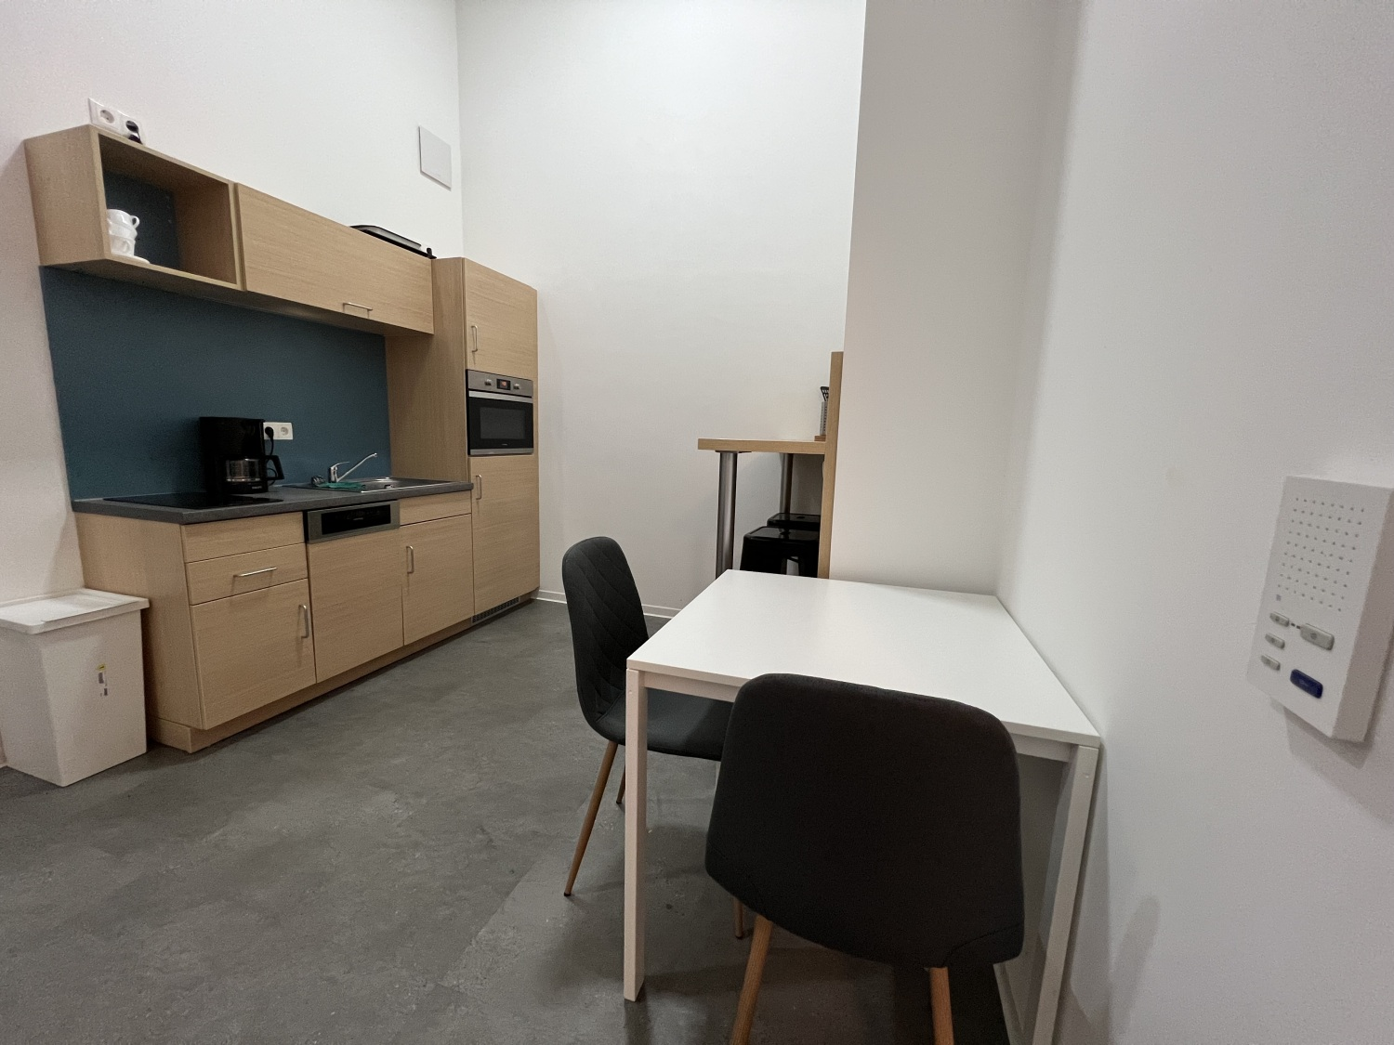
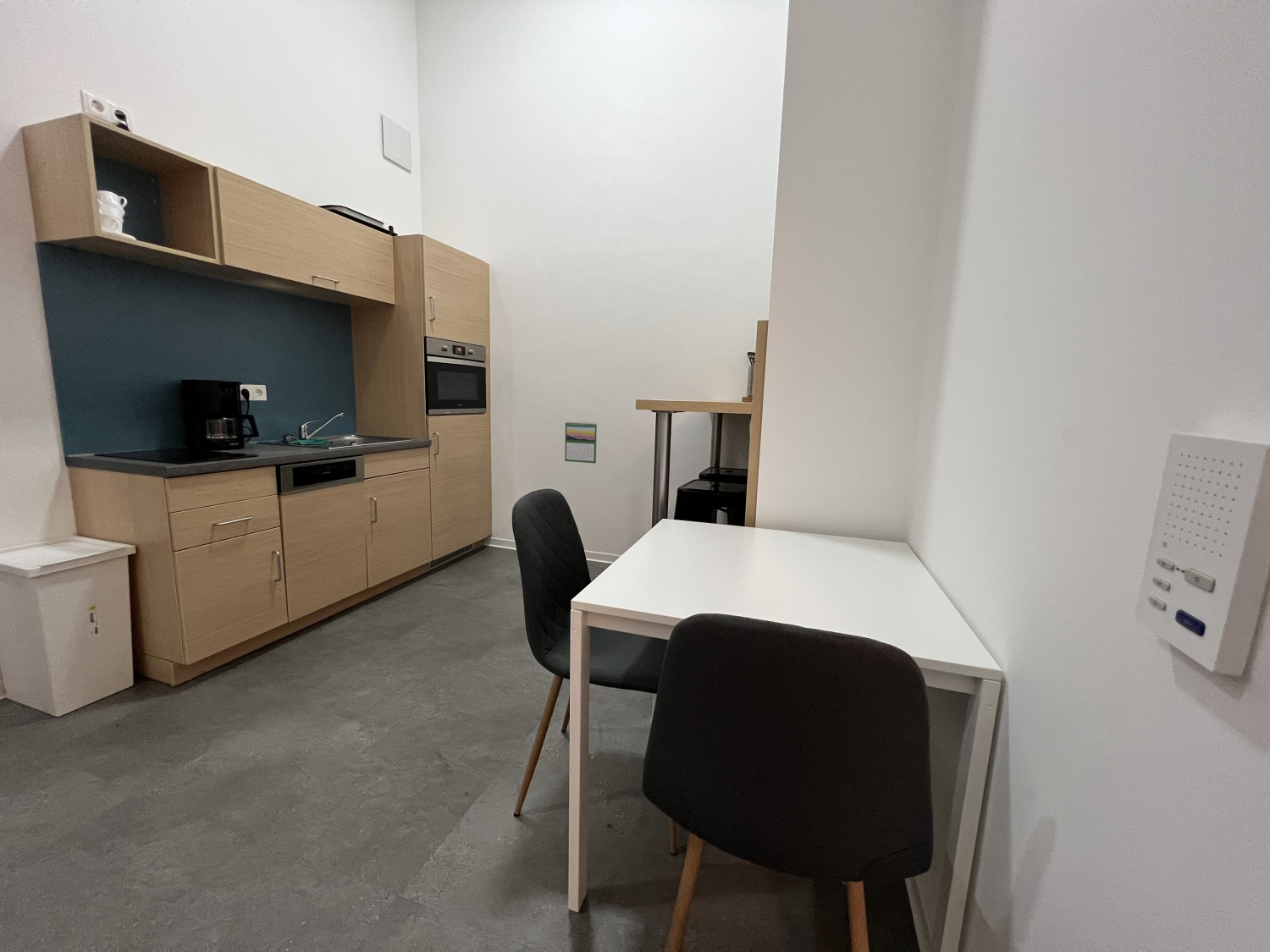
+ calendar (580, 442)
